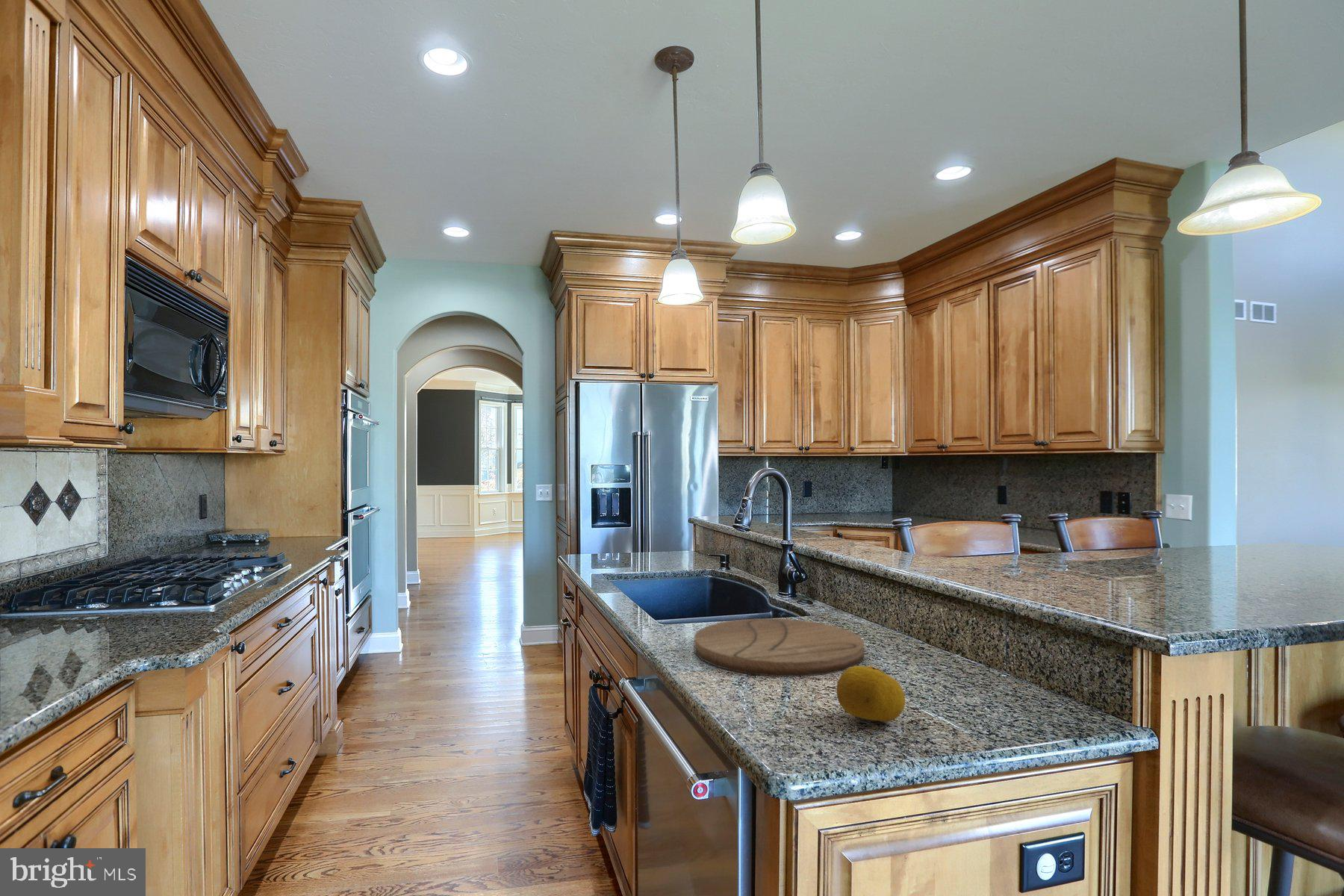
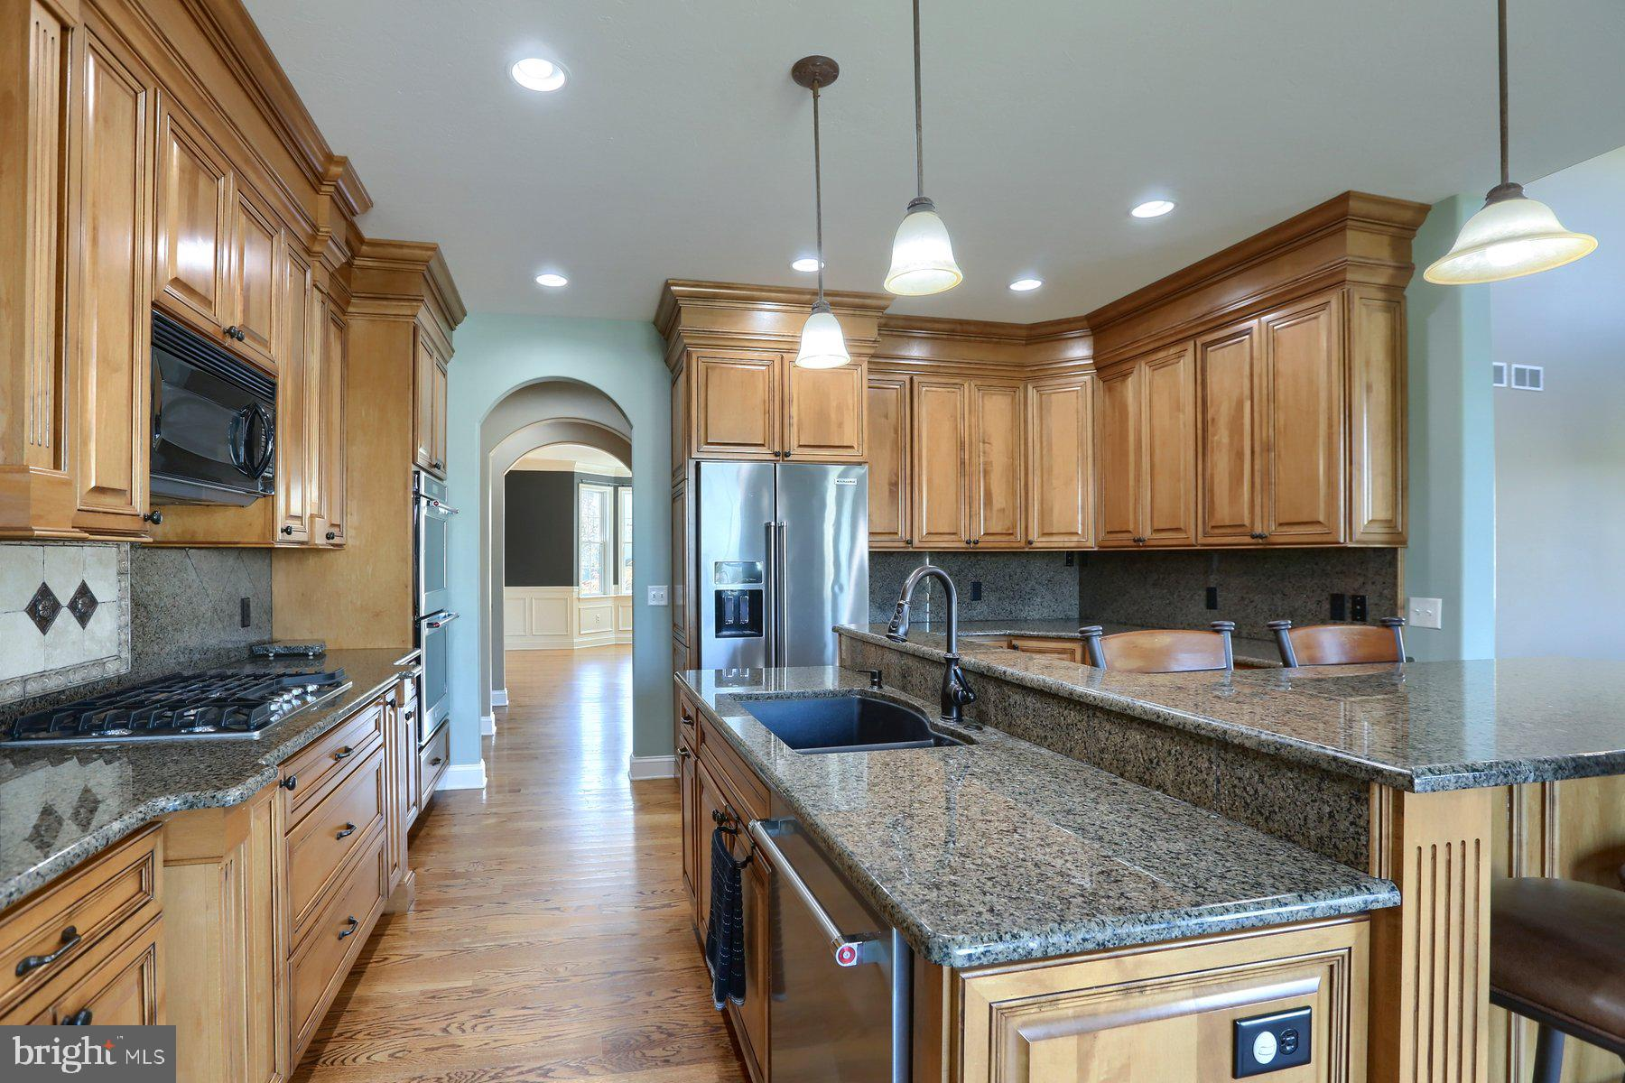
- fruit (869, 692)
- cutting board (777, 644)
